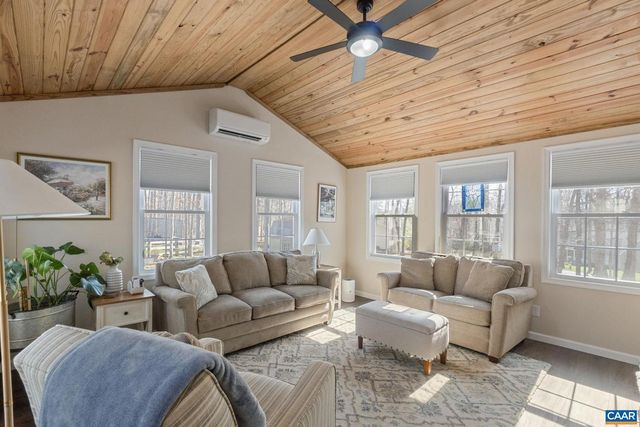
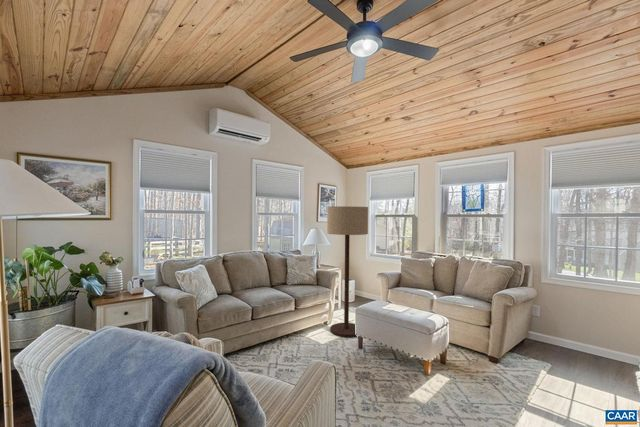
+ floor lamp (346, 268)
